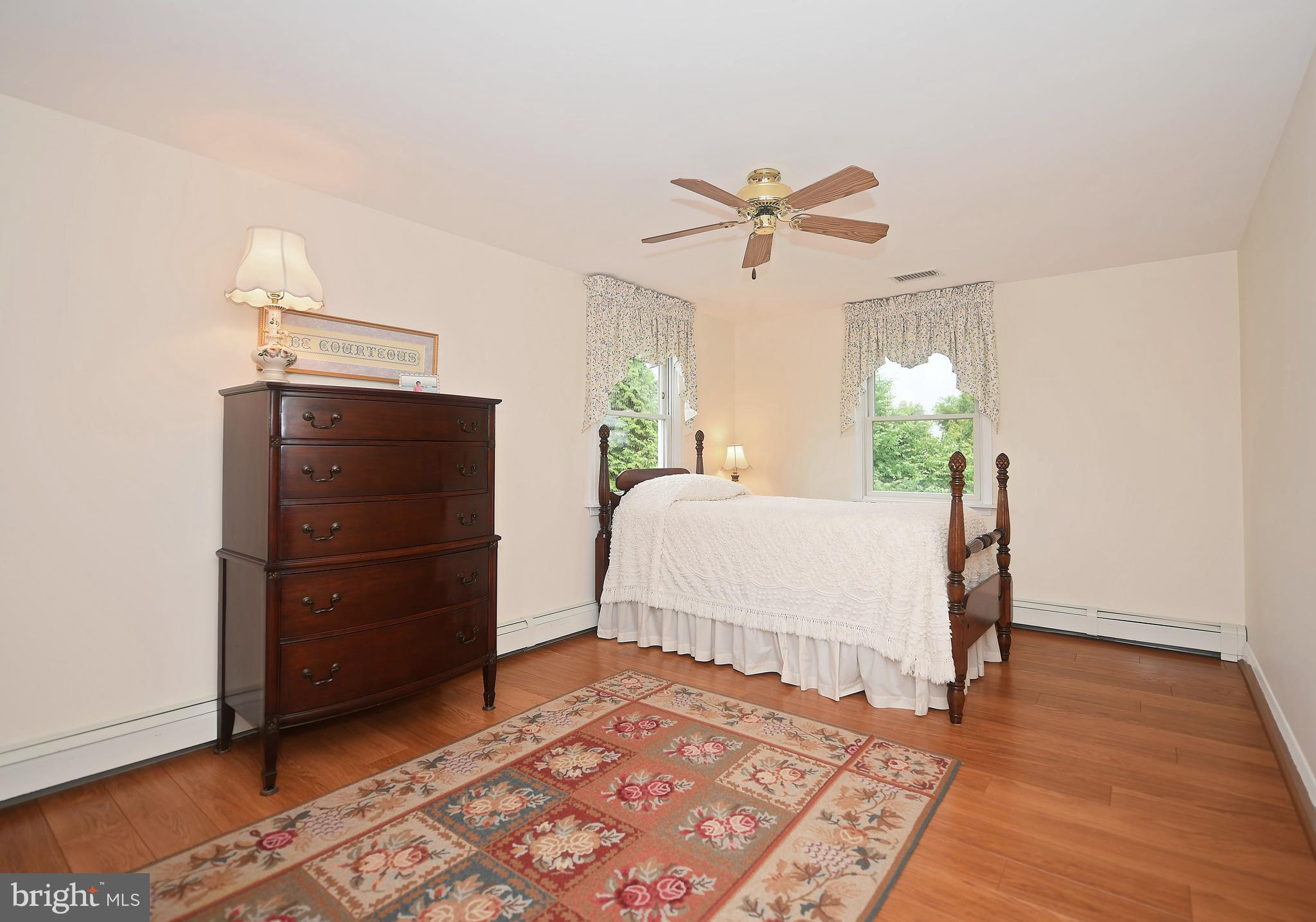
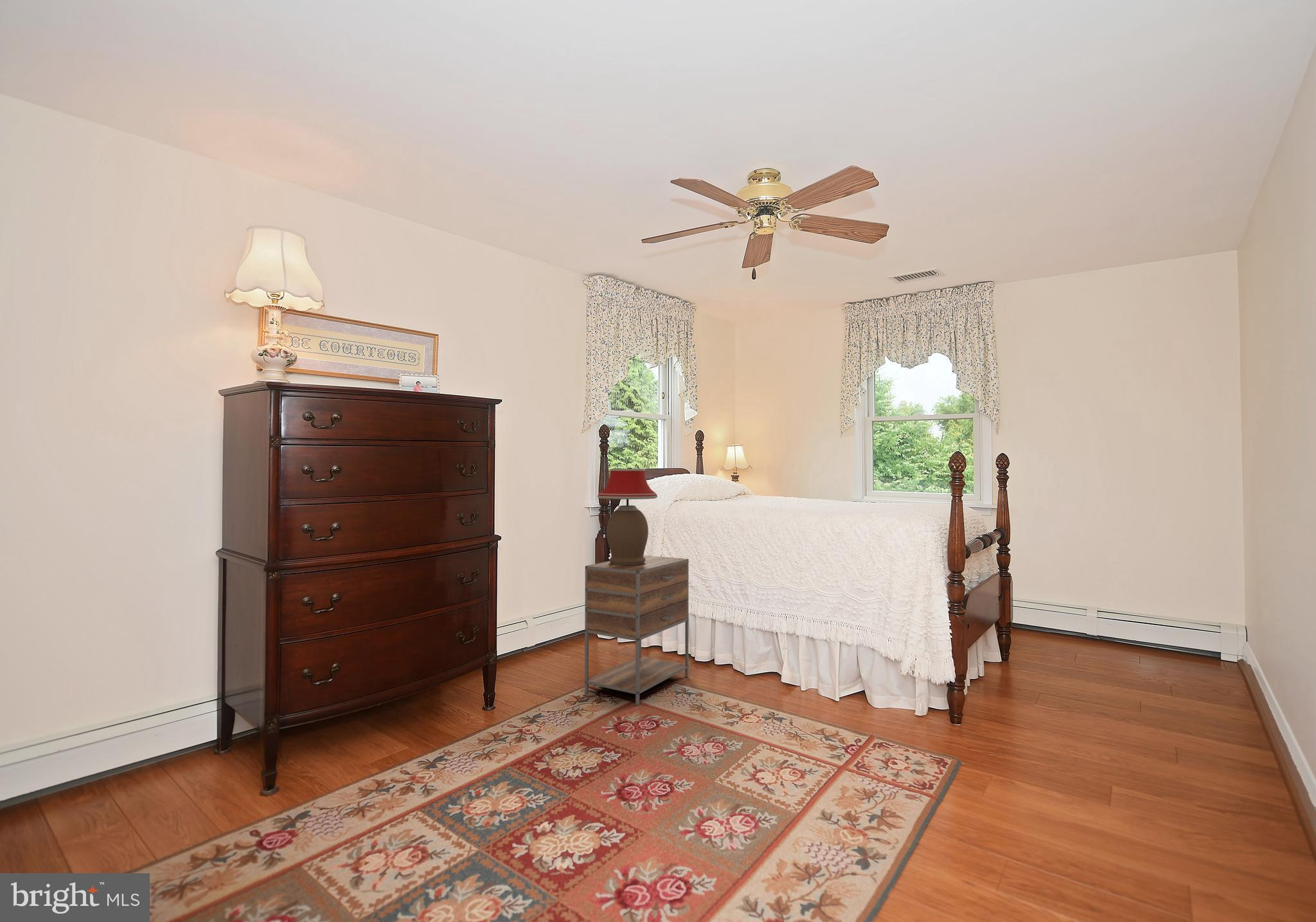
+ table lamp (627, 515)
+ nightstand (641, 623)
